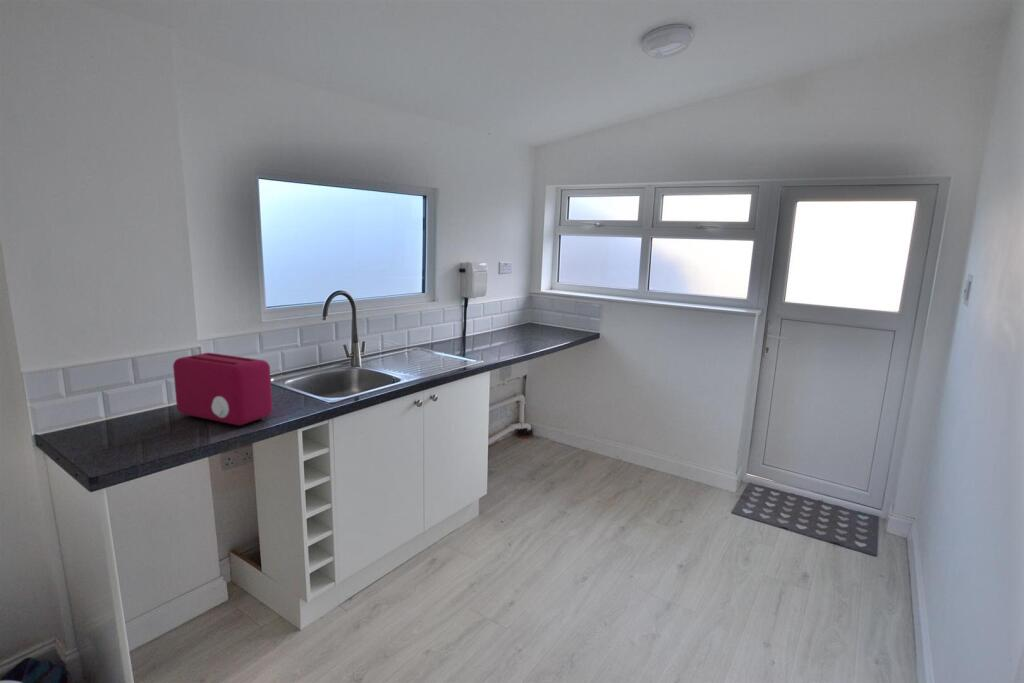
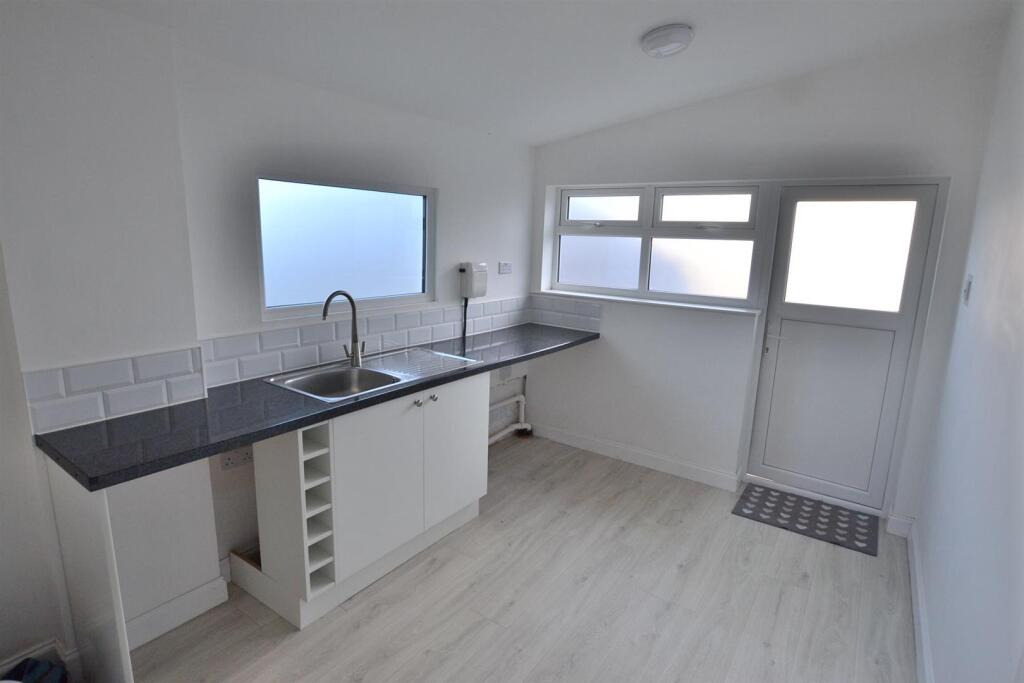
- toaster (221, 389)
